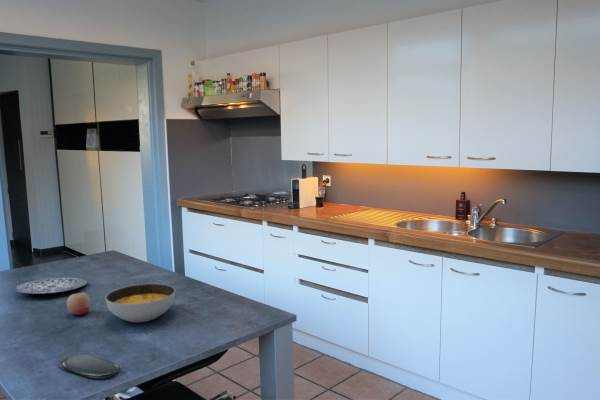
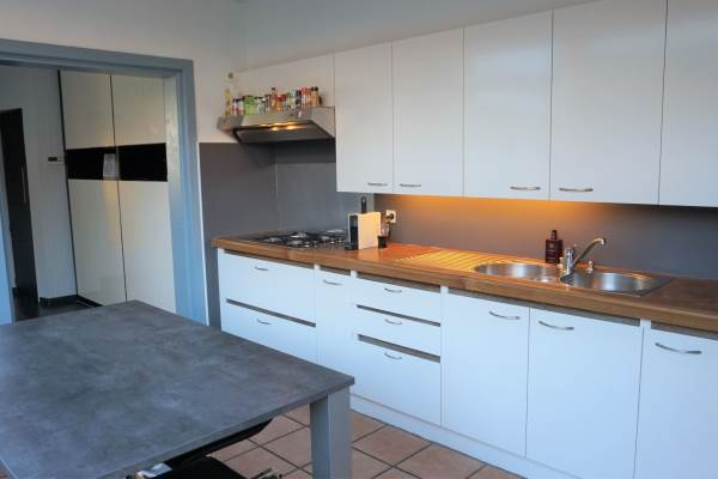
- plate (52, 285)
- oval tray (88, 365)
- soup bowl (141, 305)
- fruit (78, 303)
